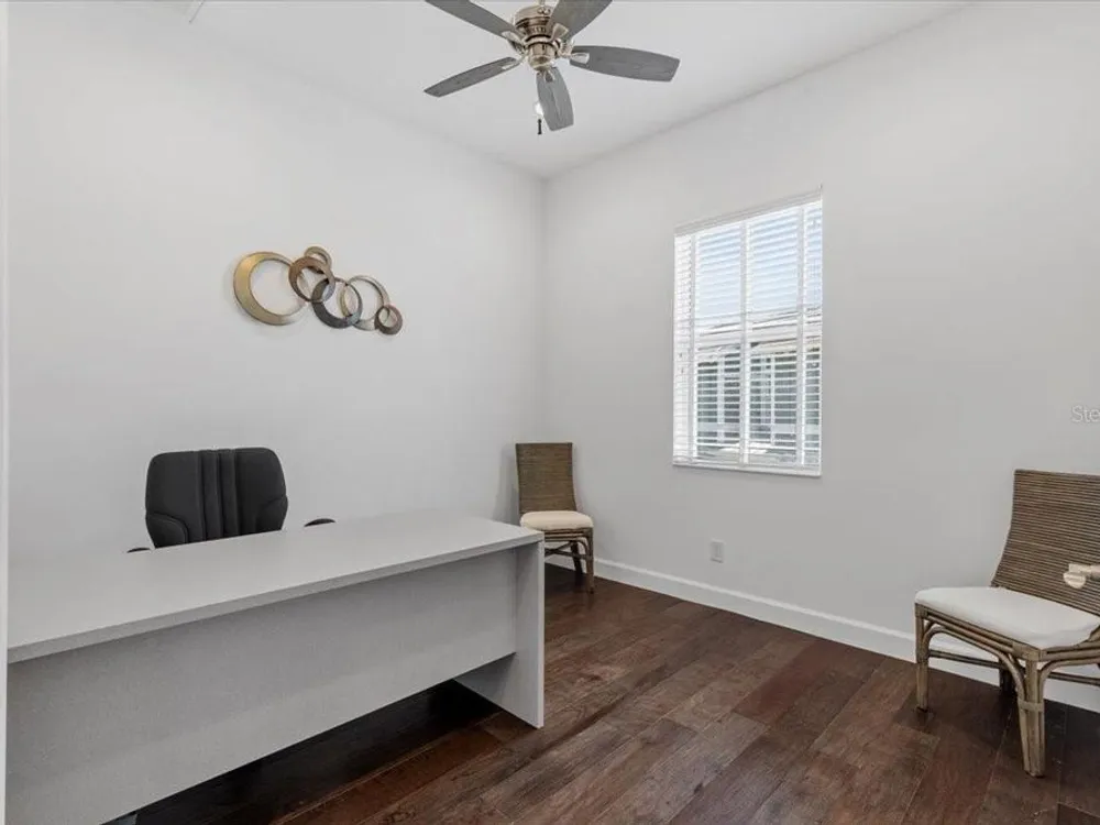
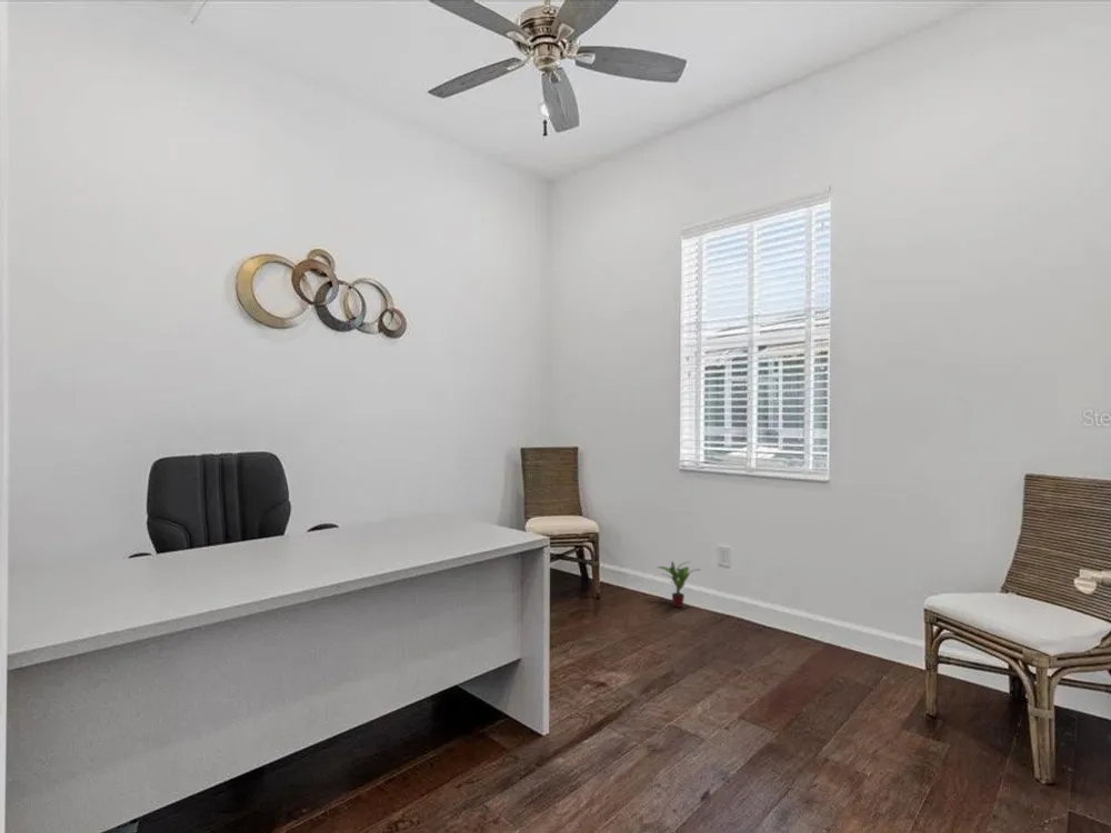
+ potted plant (677, 584)
